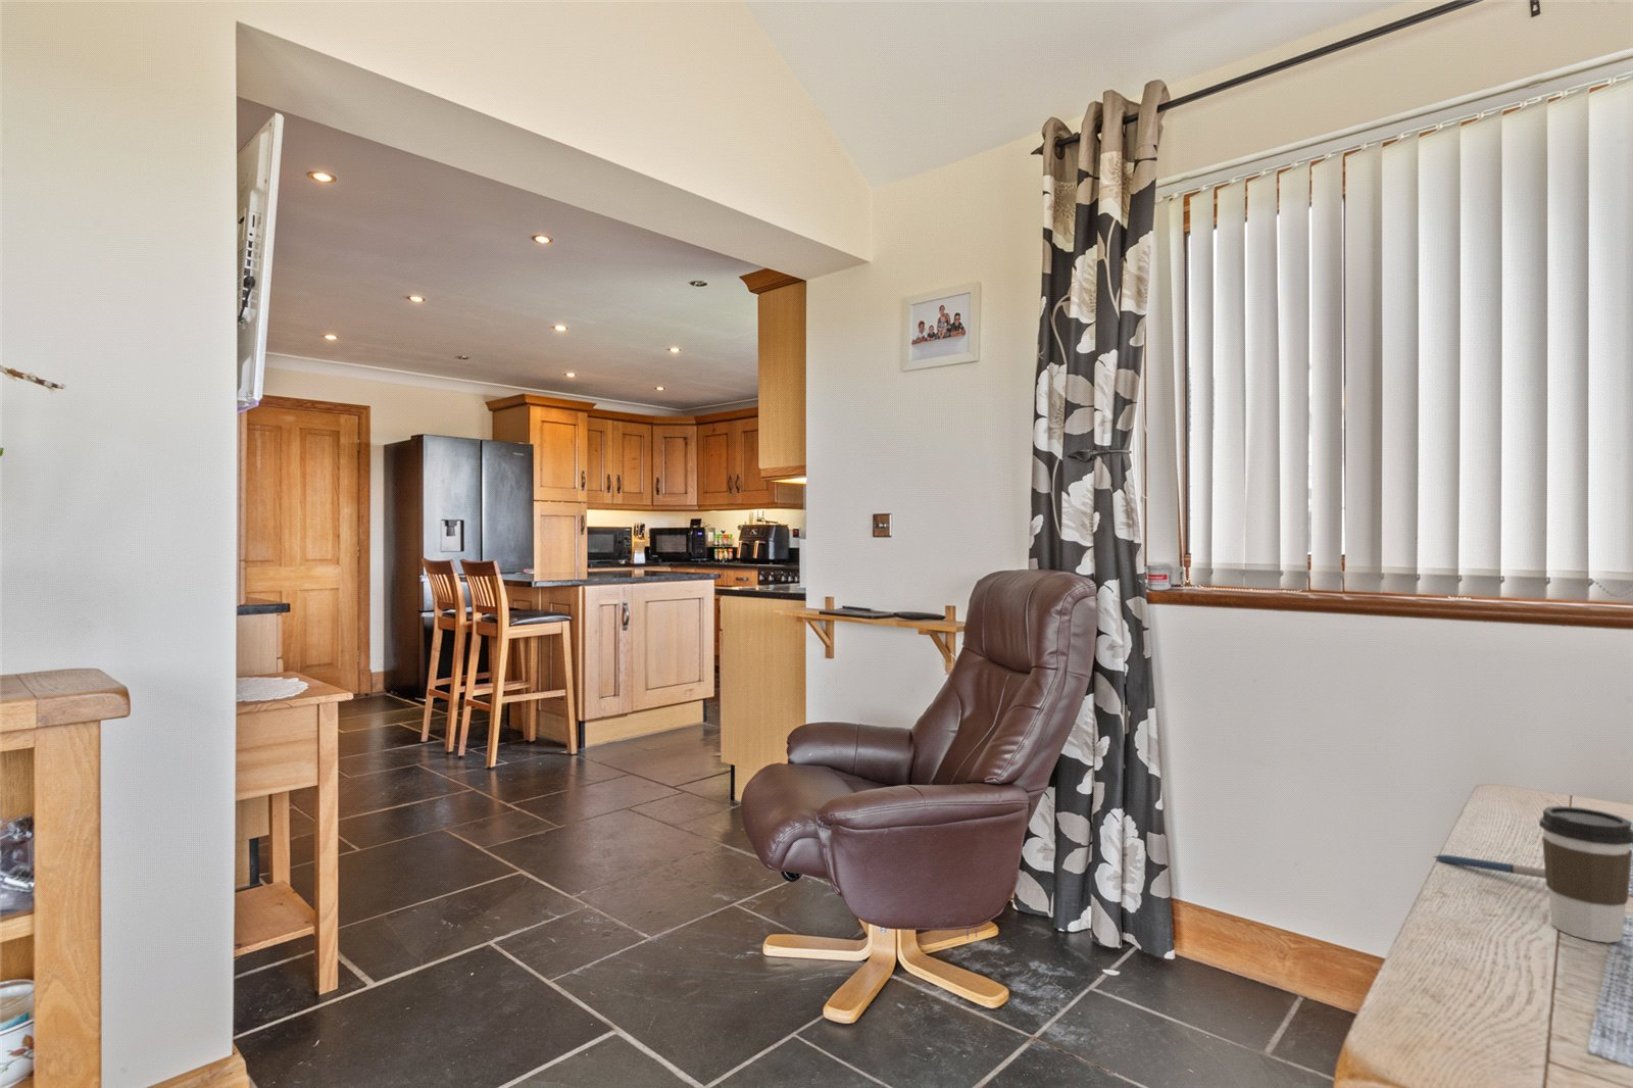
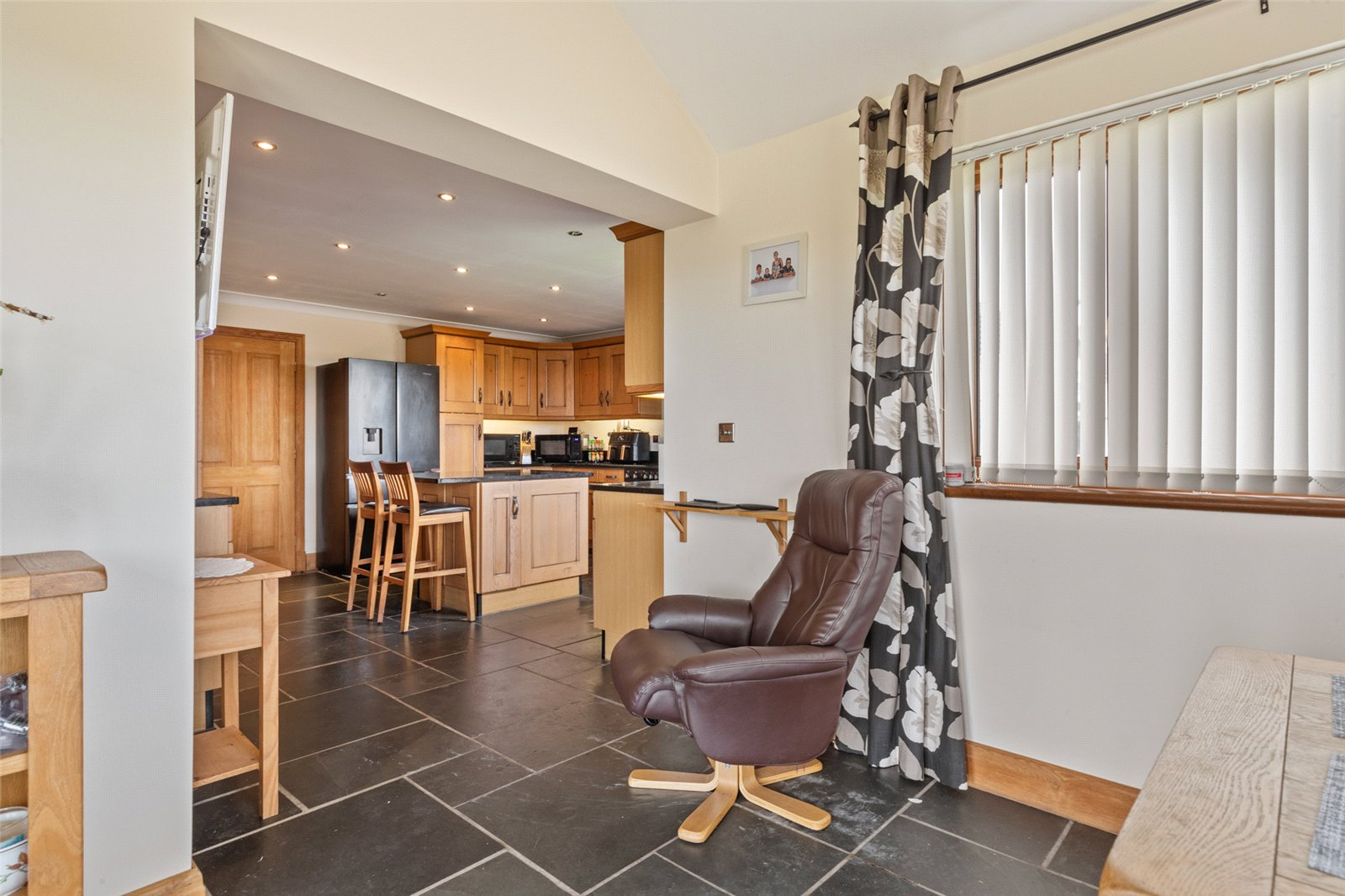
- pen (1502, 866)
- coffee cup (1586, 873)
